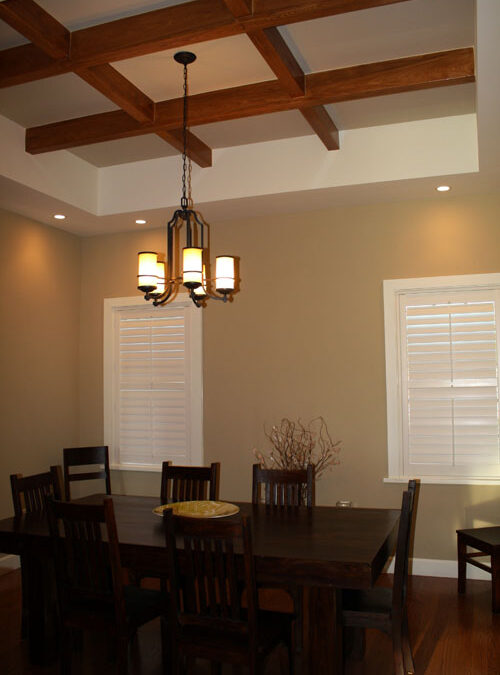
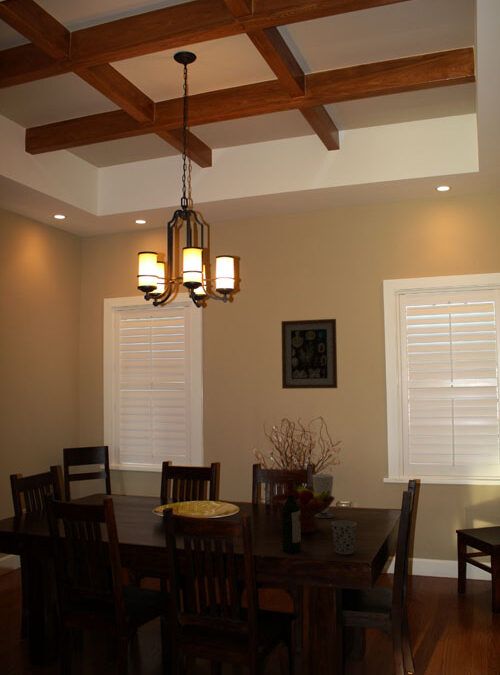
+ fruit bowl (302, 507)
+ cup (320, 492)
+ cup (344, 537)
+ wine bottle (290, 514)
+ wall art (308, 354)
